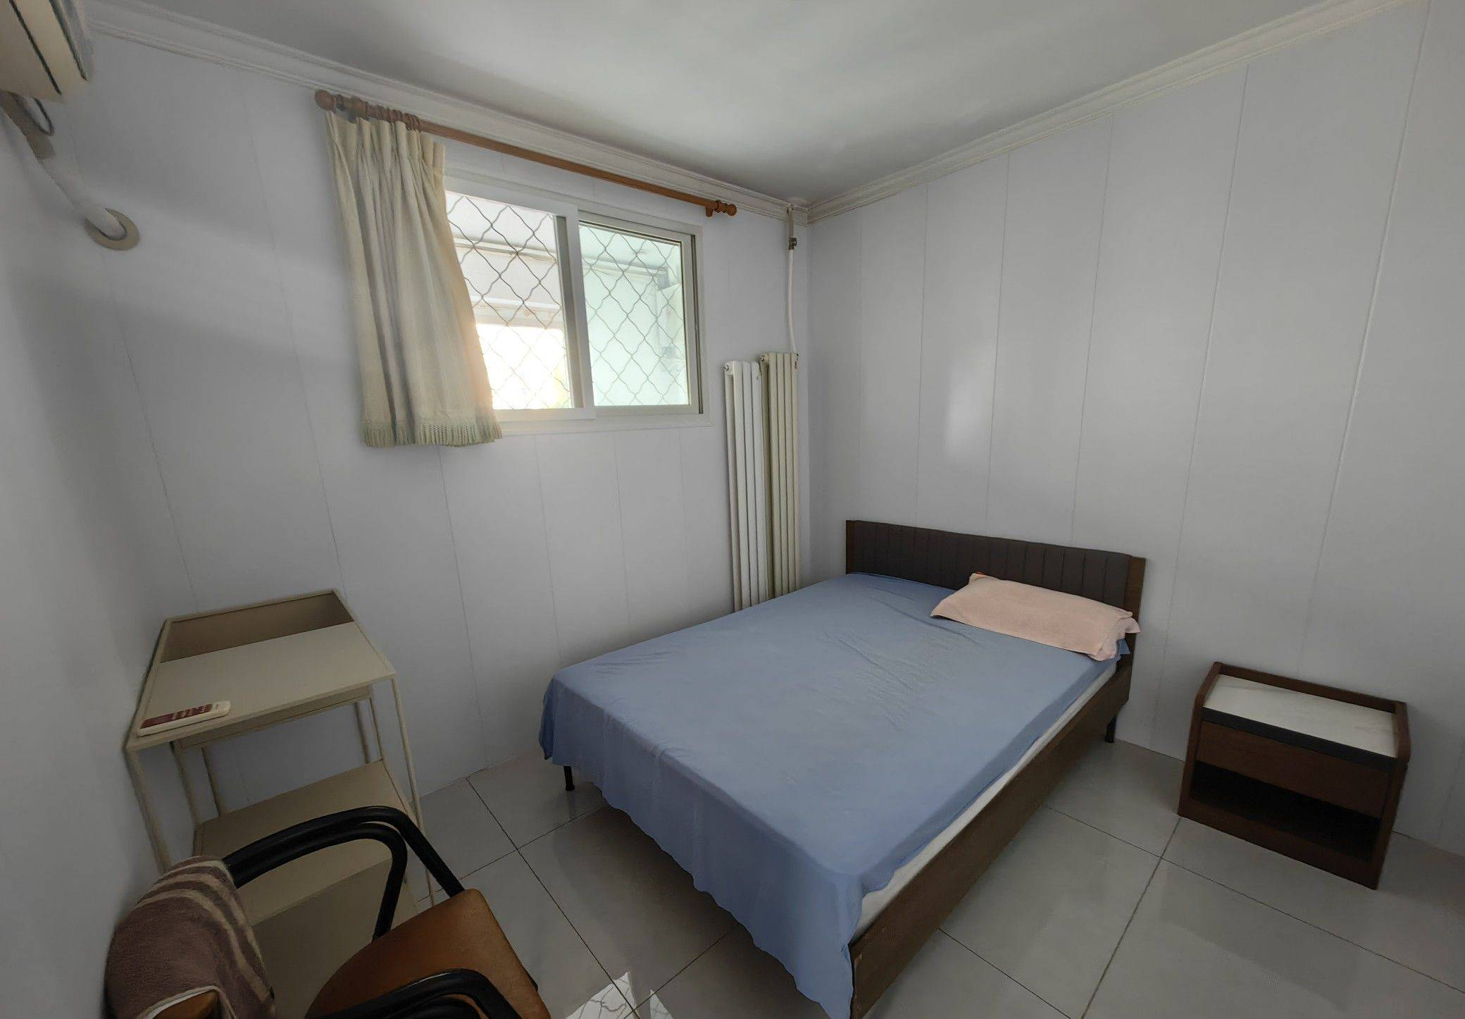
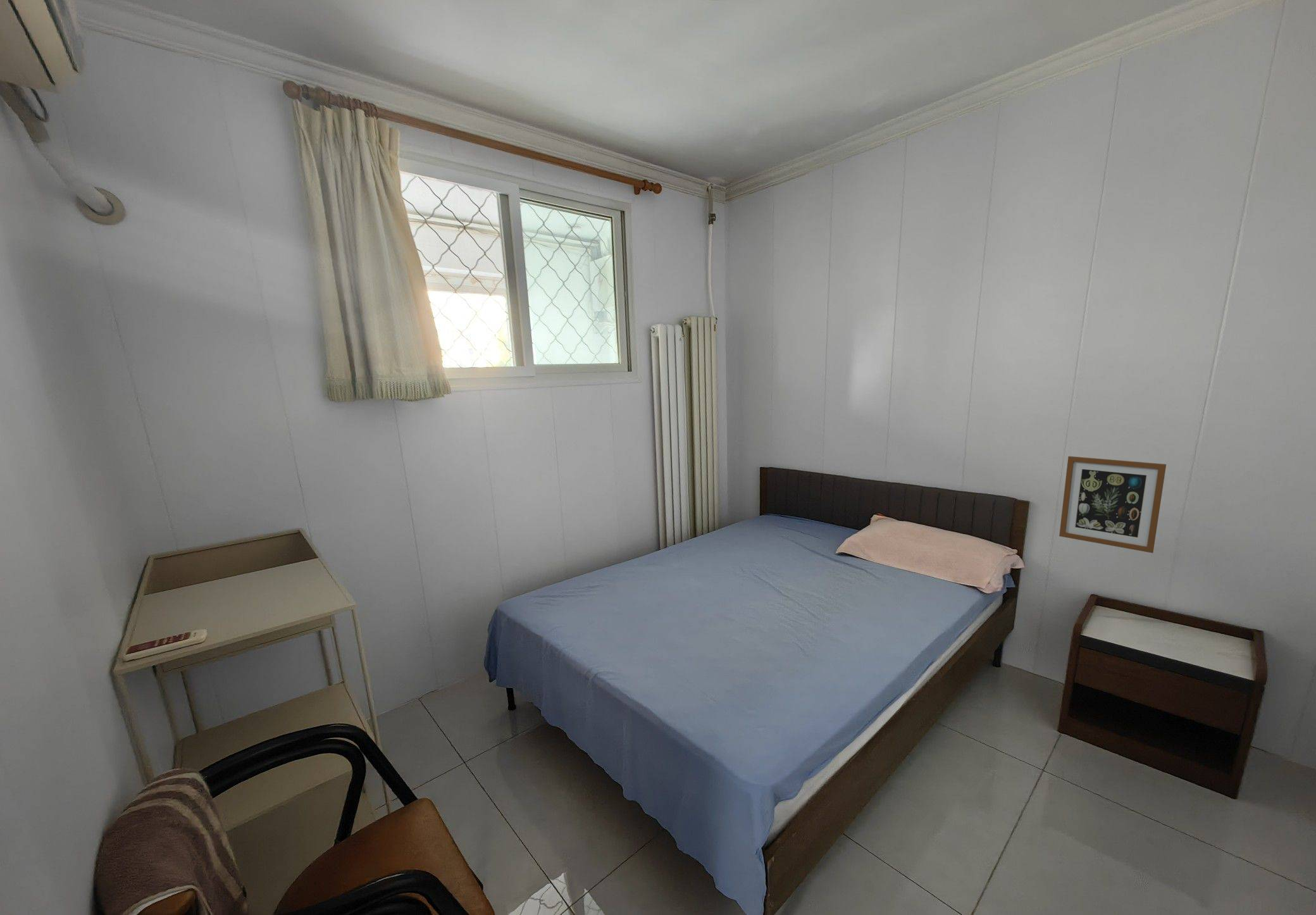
+ wall art (1109, 502)
